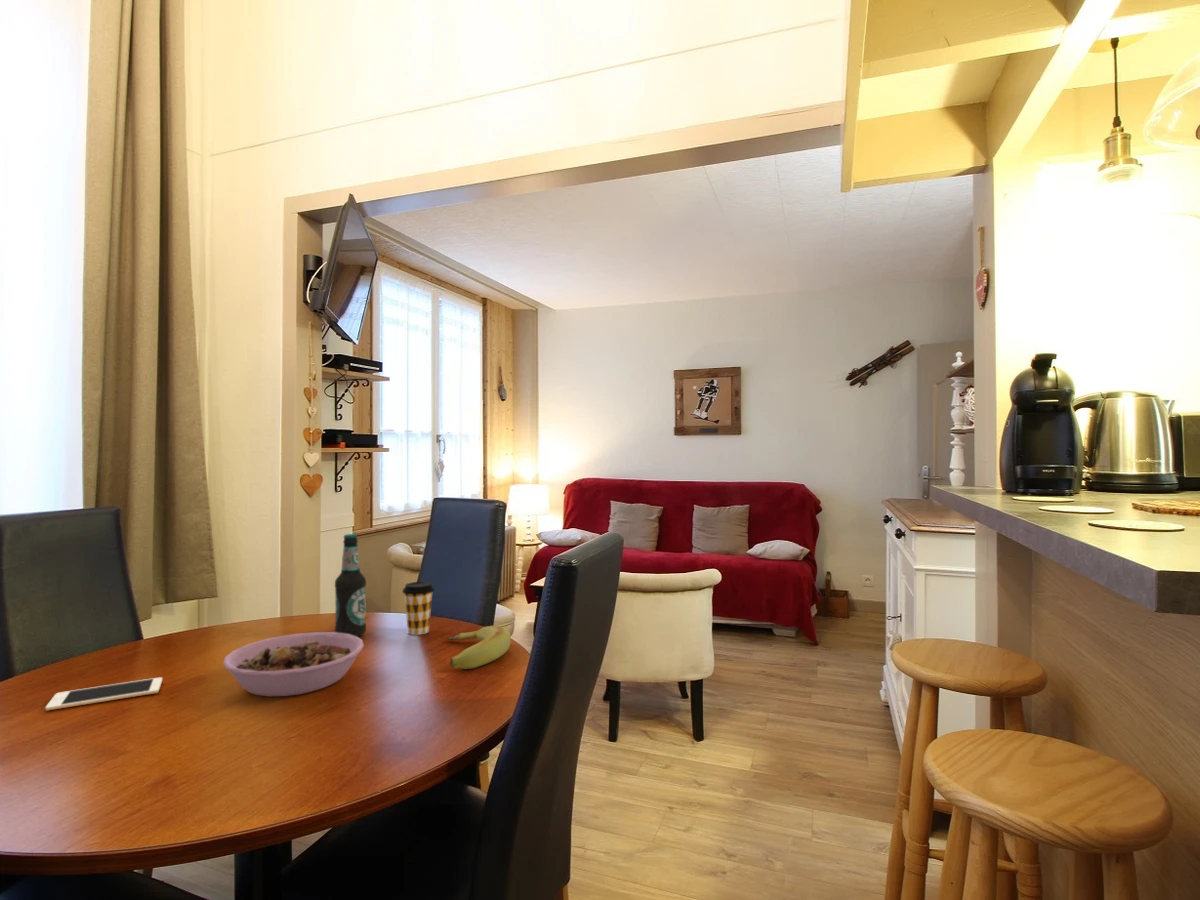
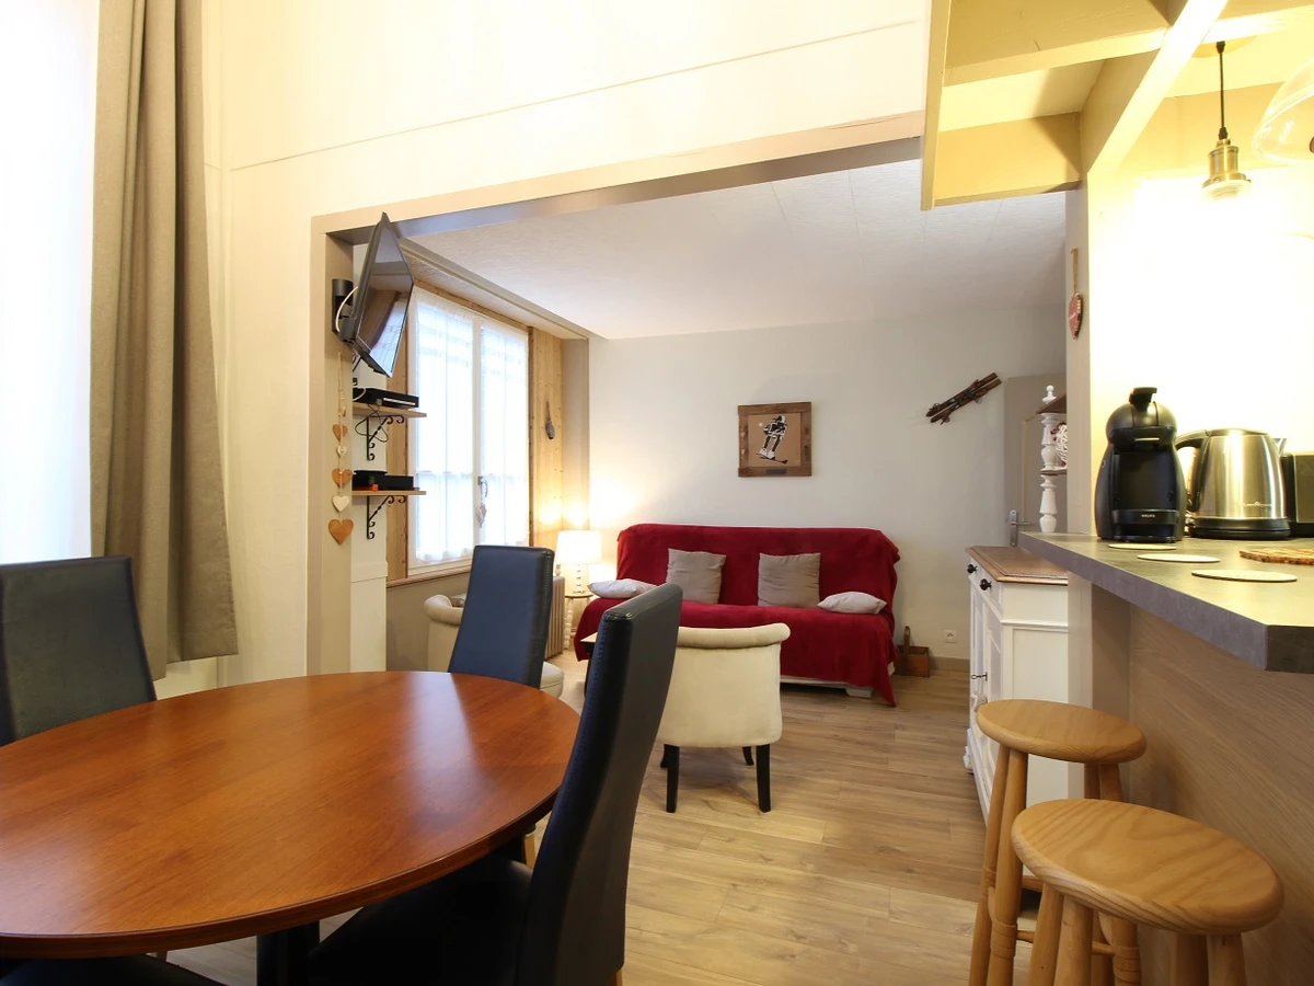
- bottle (350, 585)
- bowl (296, 661)
- coffee cup (418, 608)
- banana (469, 638)
- cell phone (107, 693)
